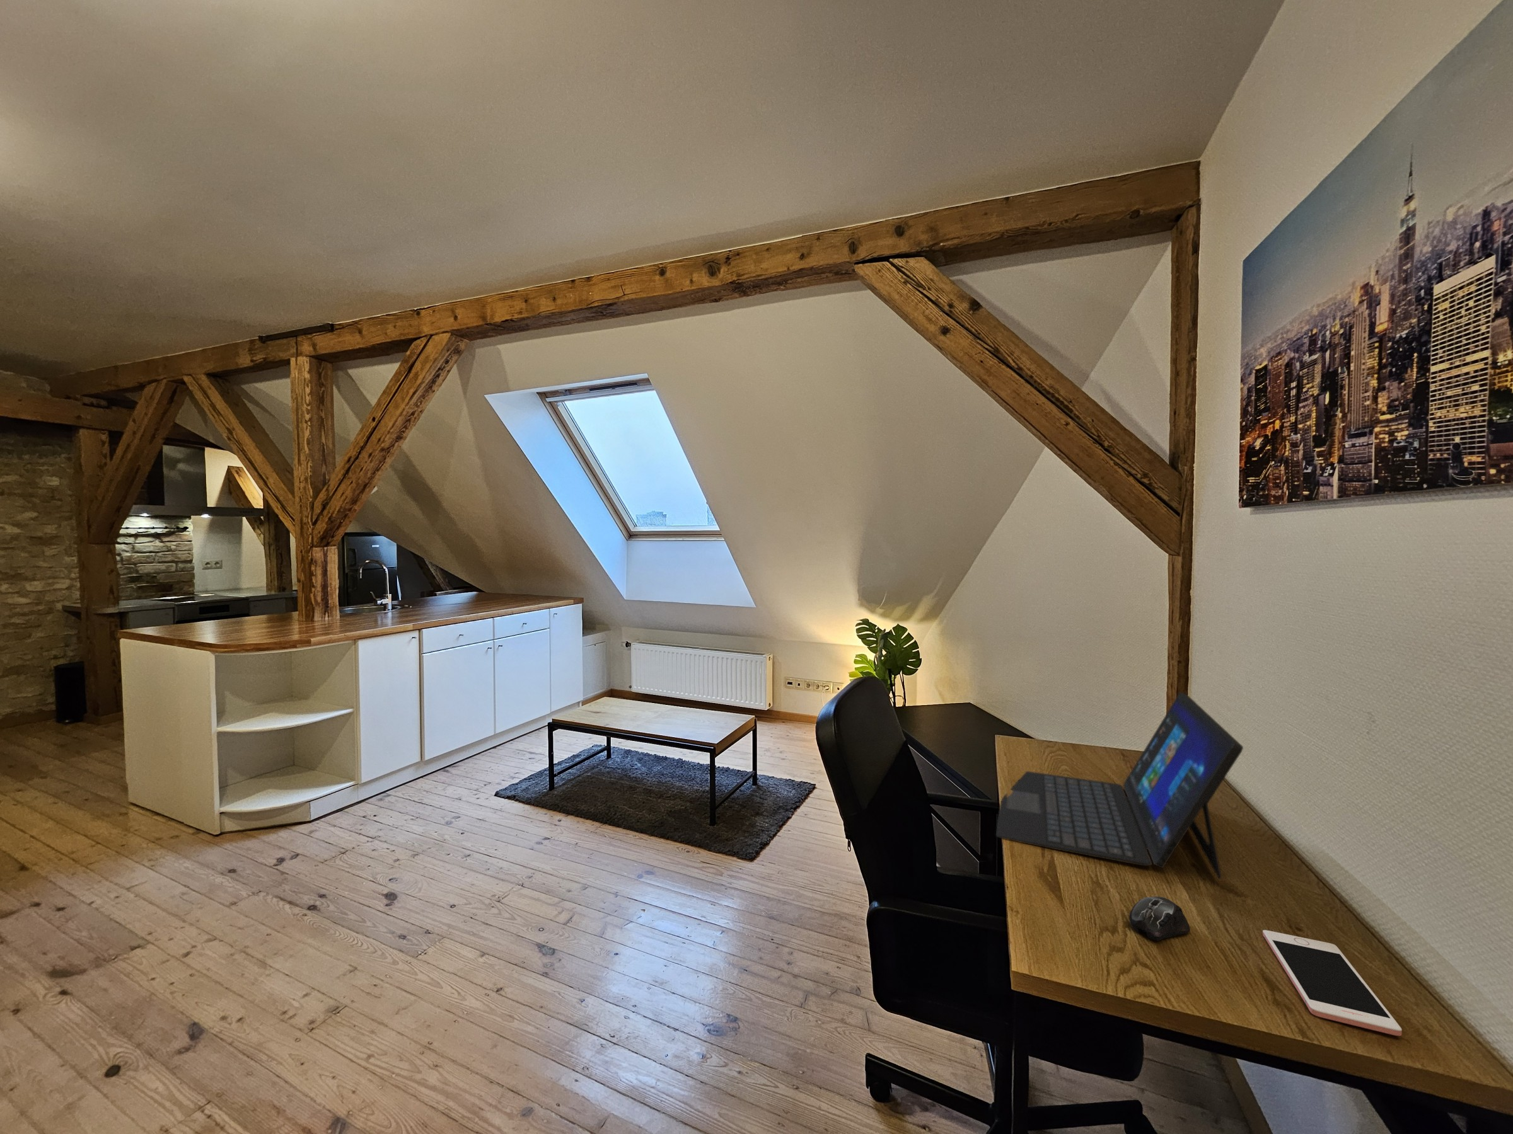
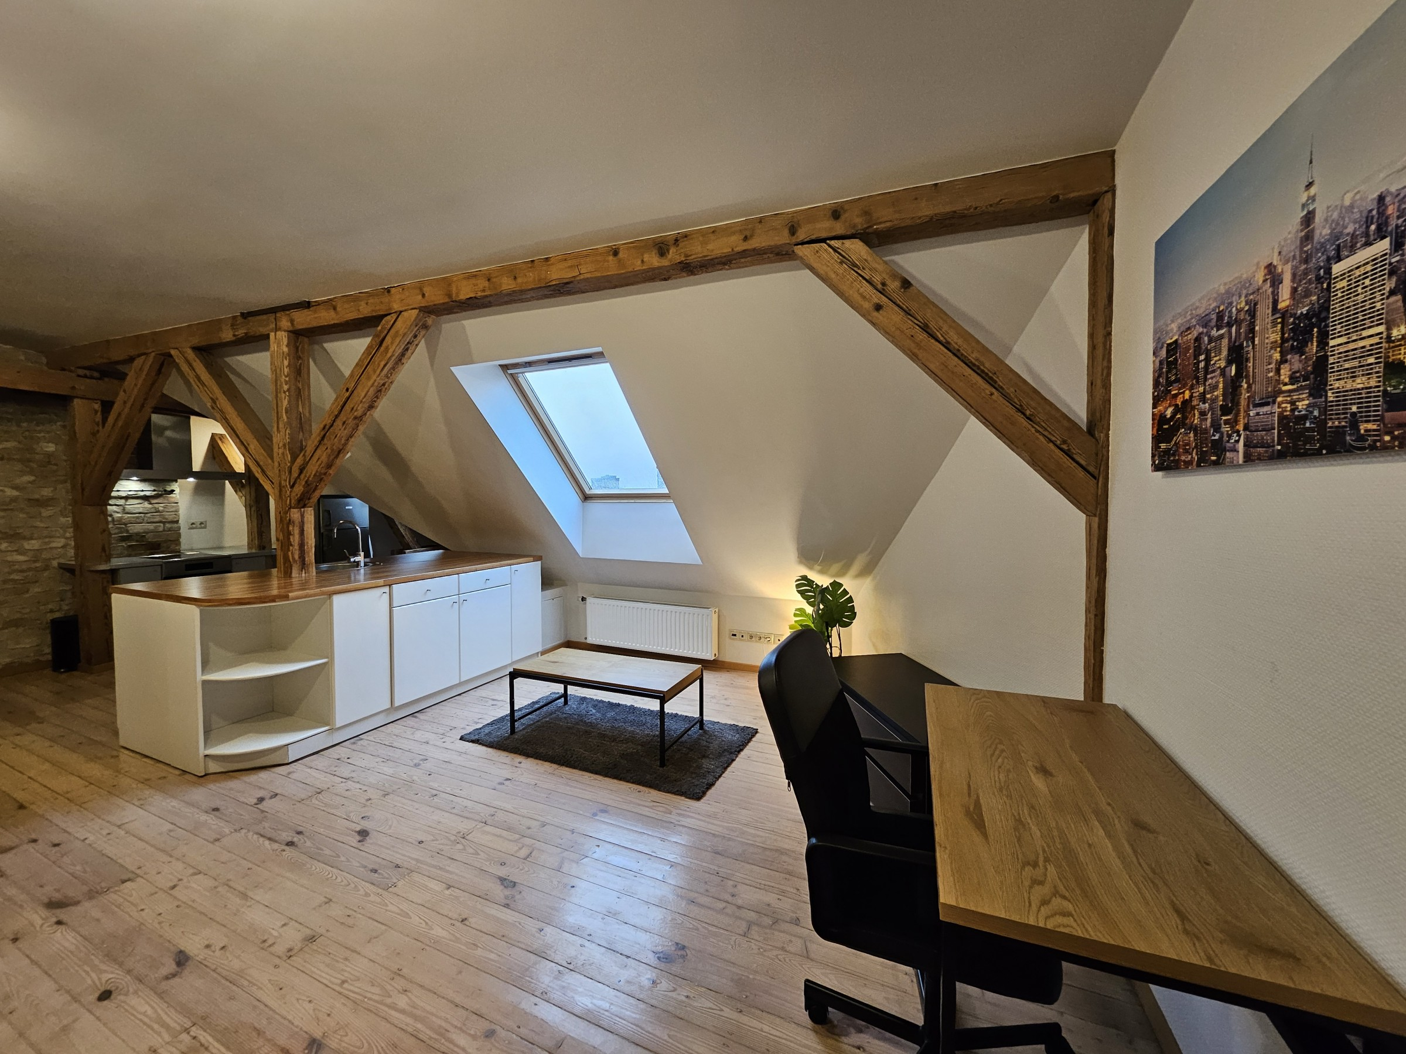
- computer mouse (1158, 912)
- cell phone (1324, 977)
- laptop (1096, 780)
